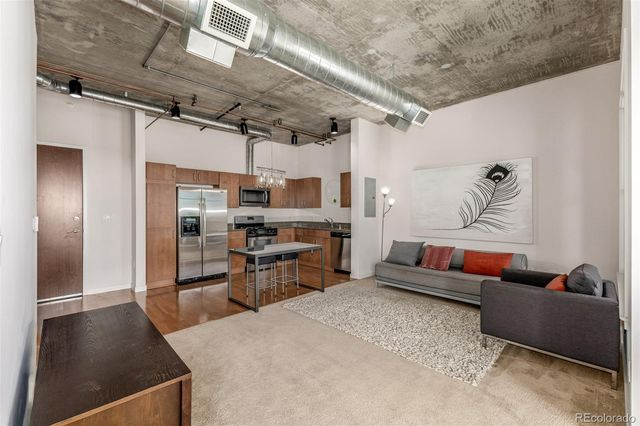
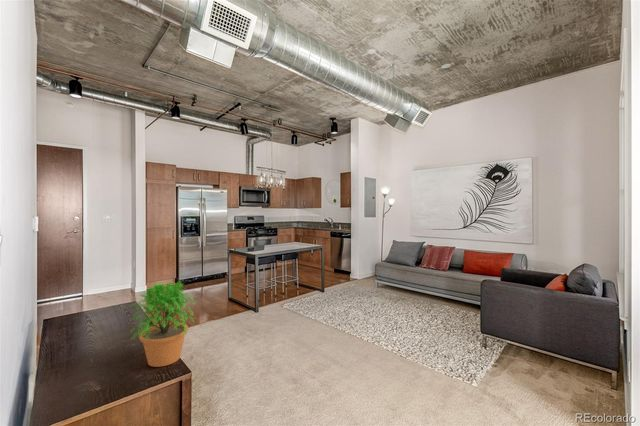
+ potted plant (163, 319)
